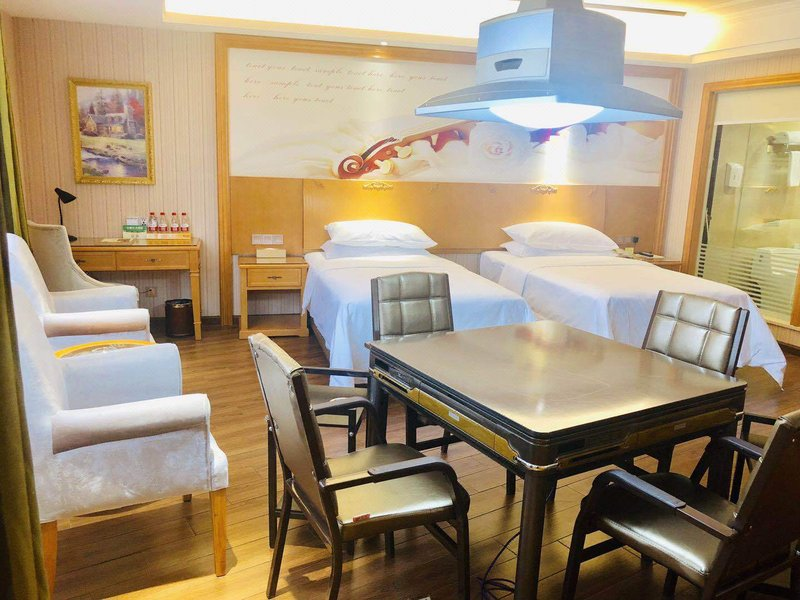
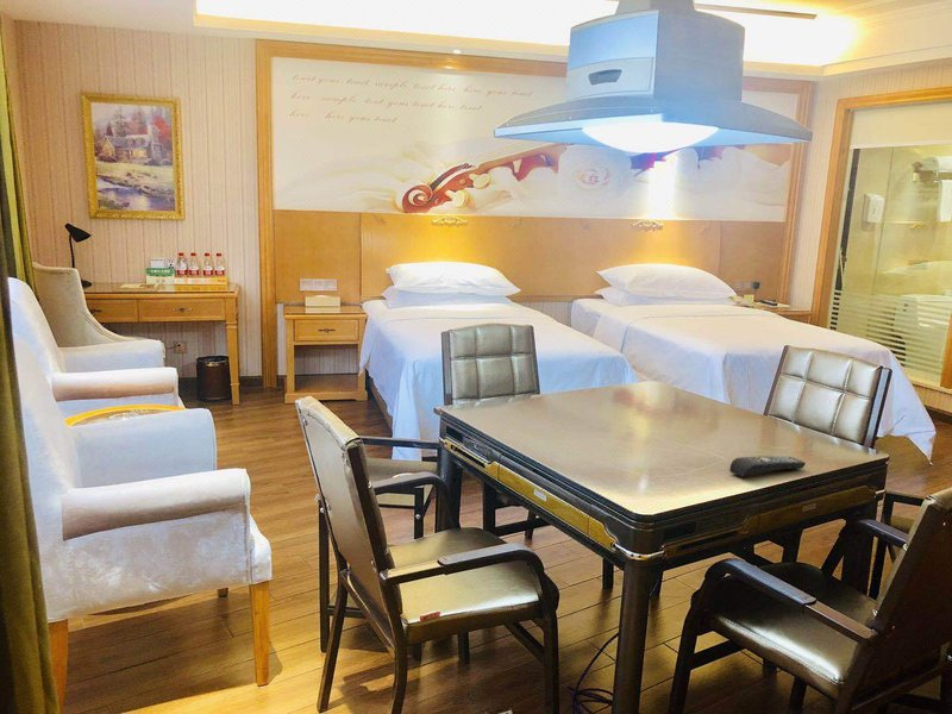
+ remote control (768, 464)
